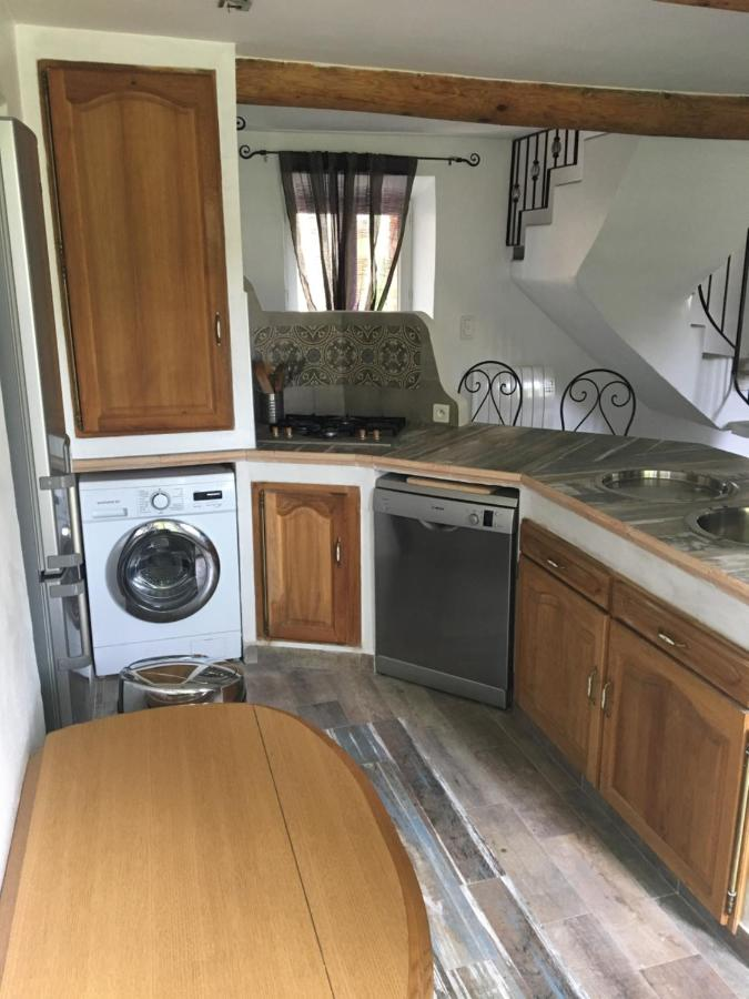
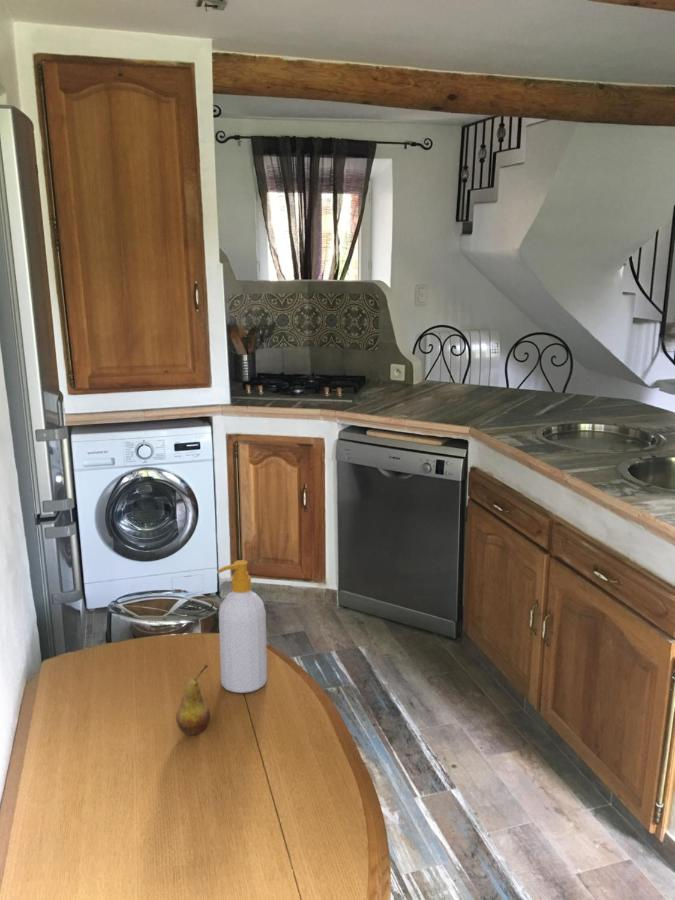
+ fruit (191, 698)
+ soap bottle (240, 623)
